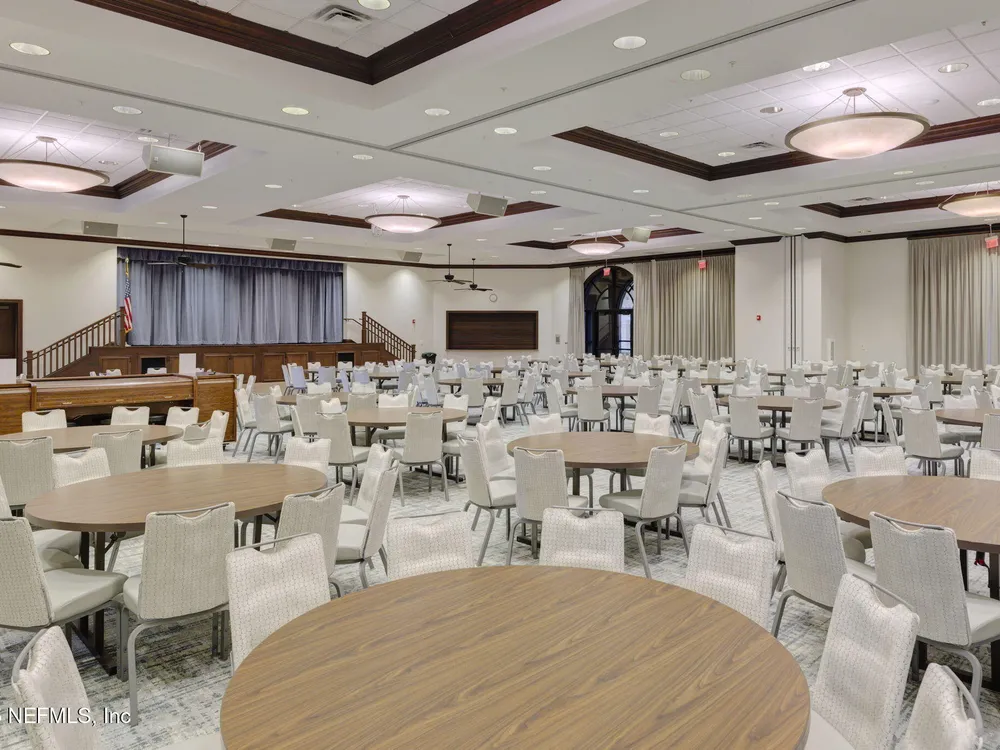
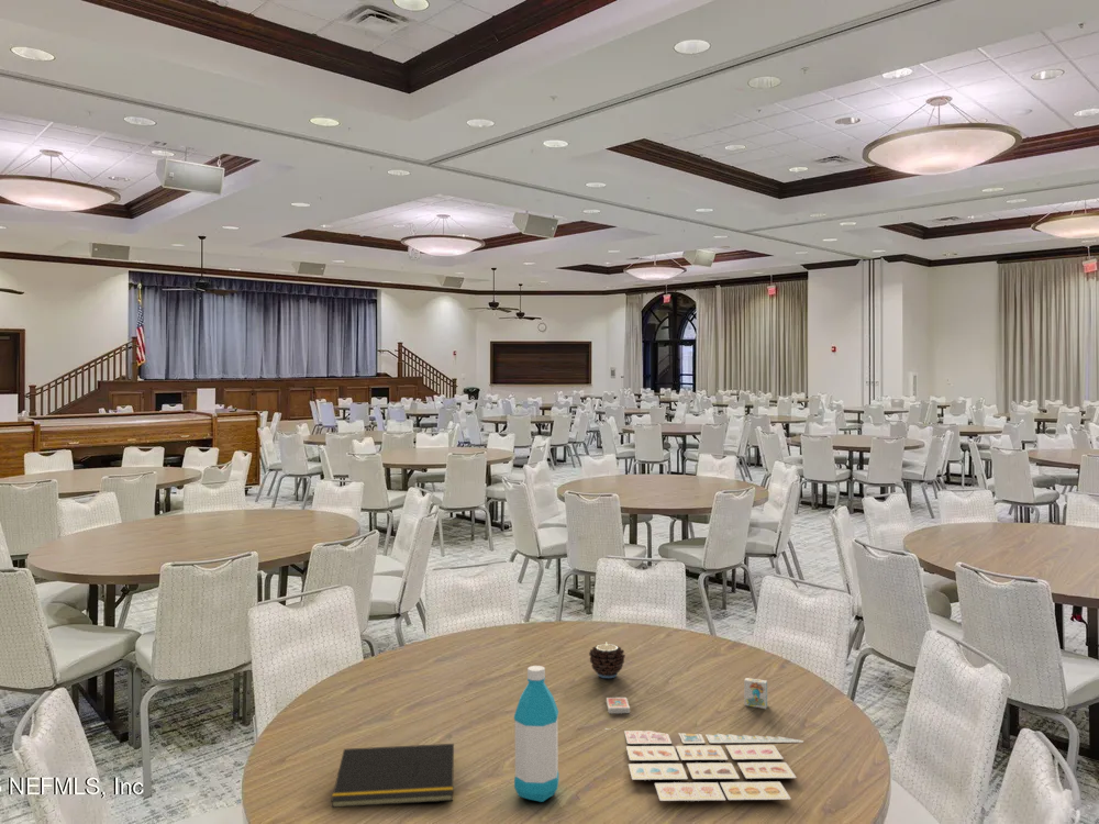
+ water bottle (536, 731)
+ board game (706, 734)
+ candle (607, 658)
+ notepad (396, 773)
